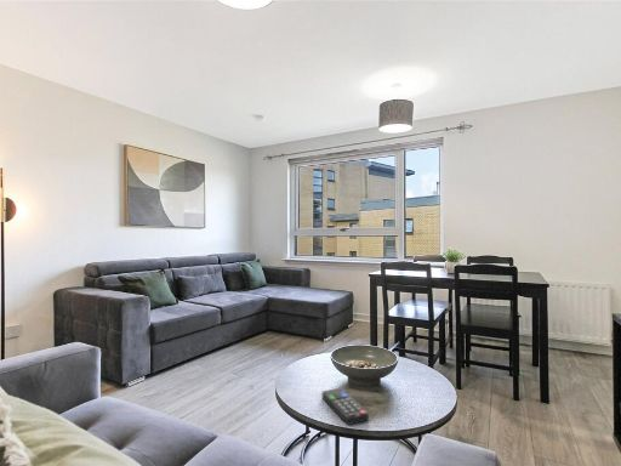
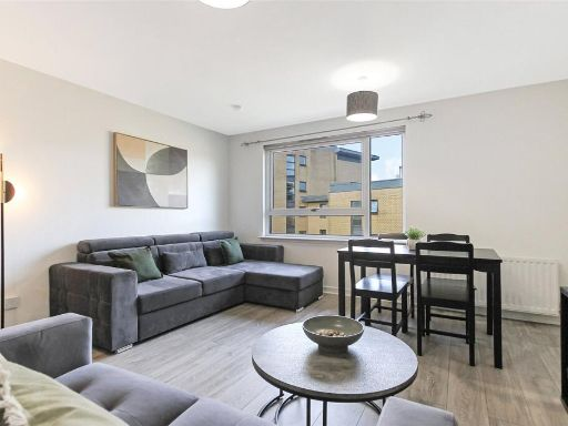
- remote control (343, 404)
